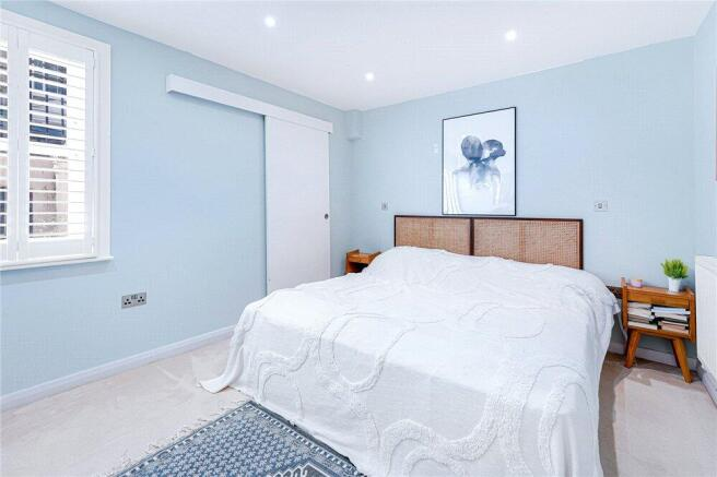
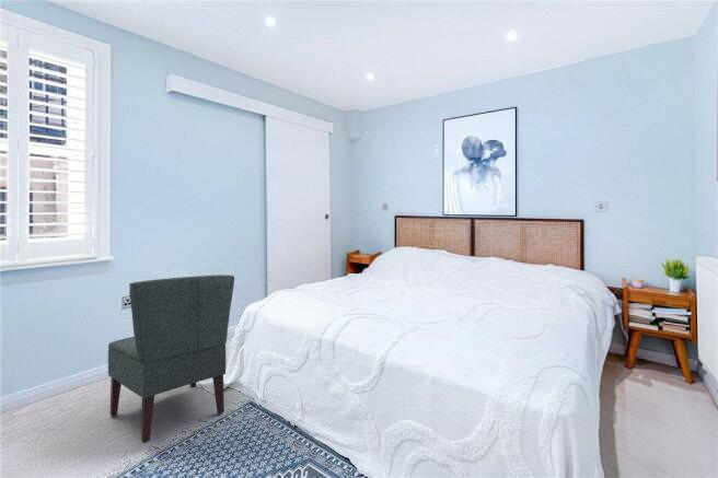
+ chair (170, 343)
